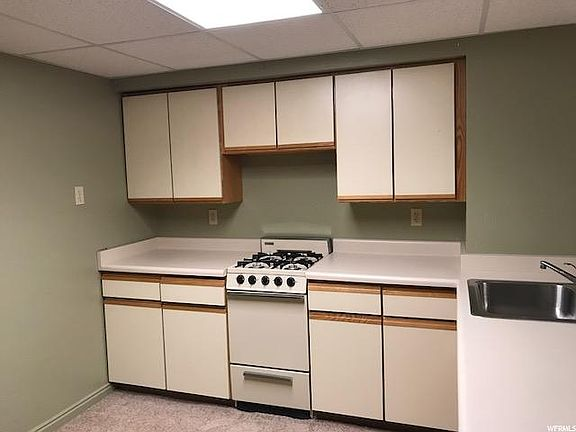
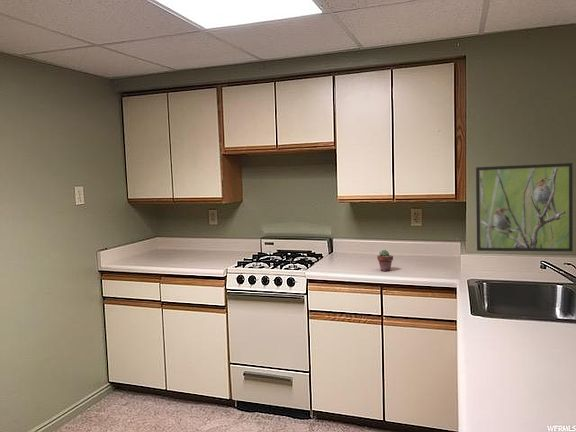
+ potted succulent (385, 259)
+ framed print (522, 208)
